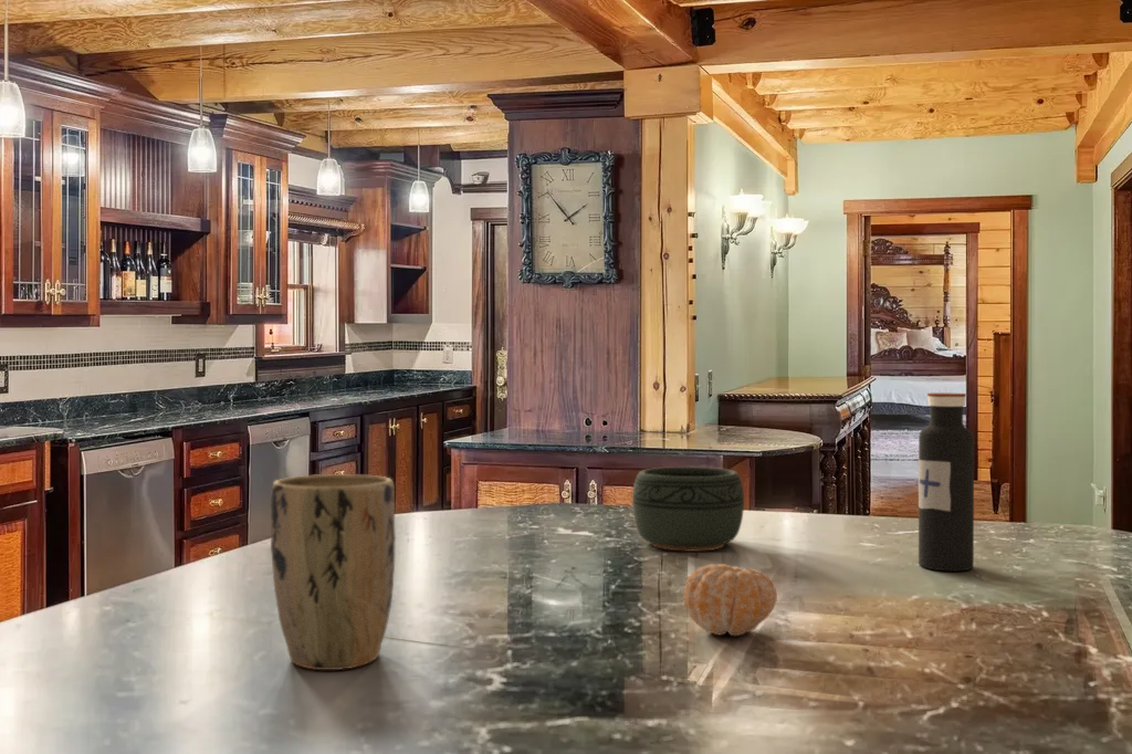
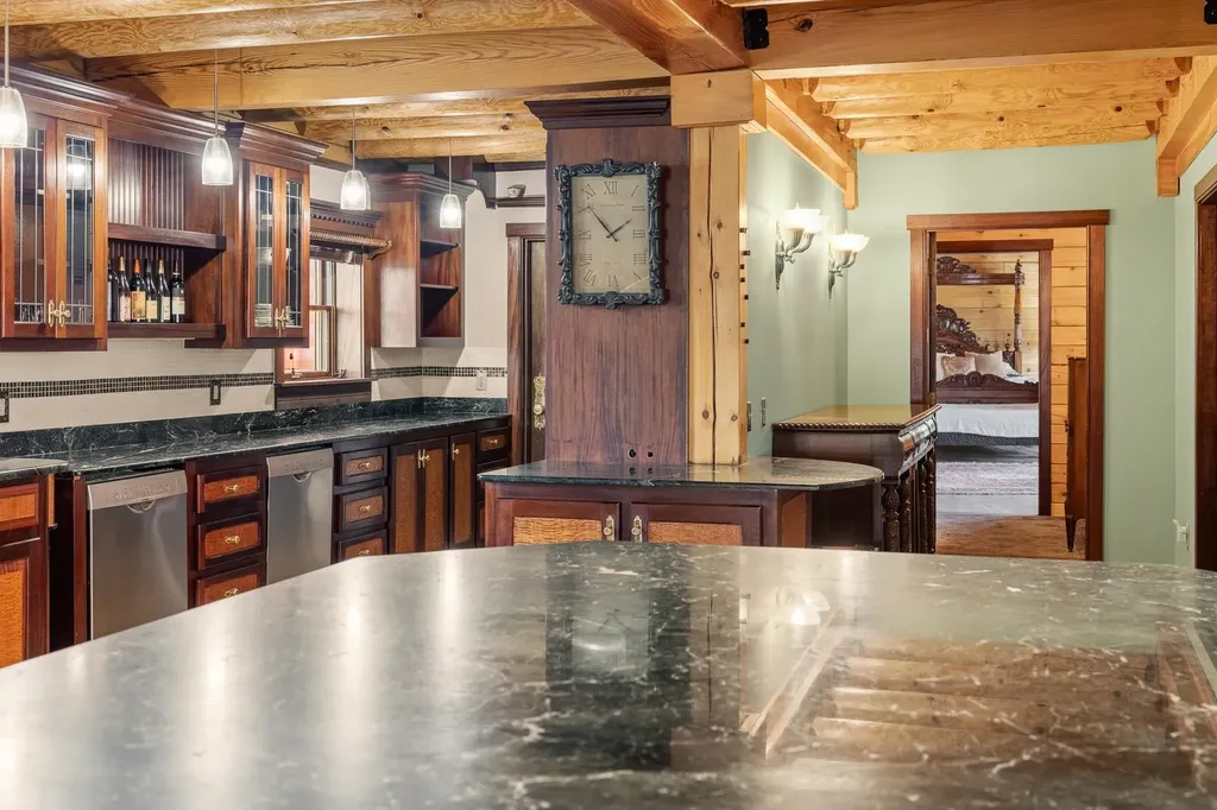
- fruit (730, 599)
- water bottle (945, 480)
- bowl (688, 507)
- plant pot (333, 569)
